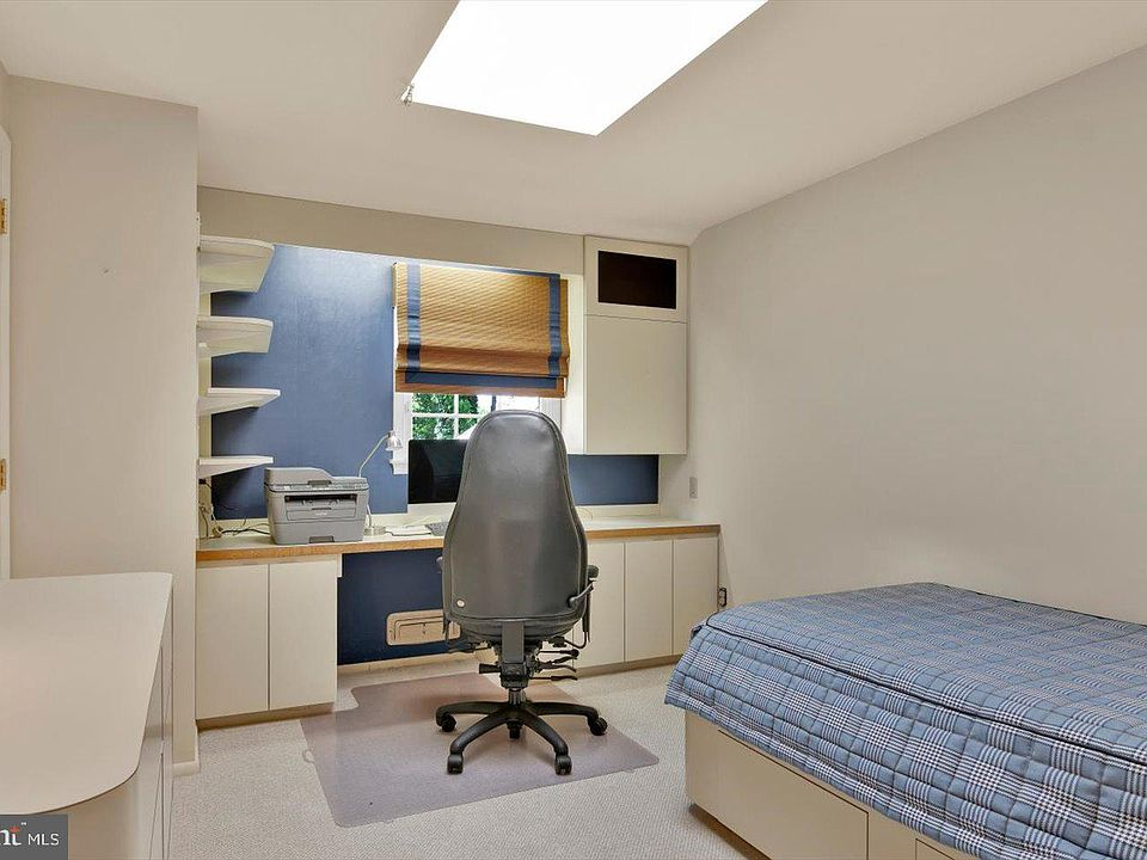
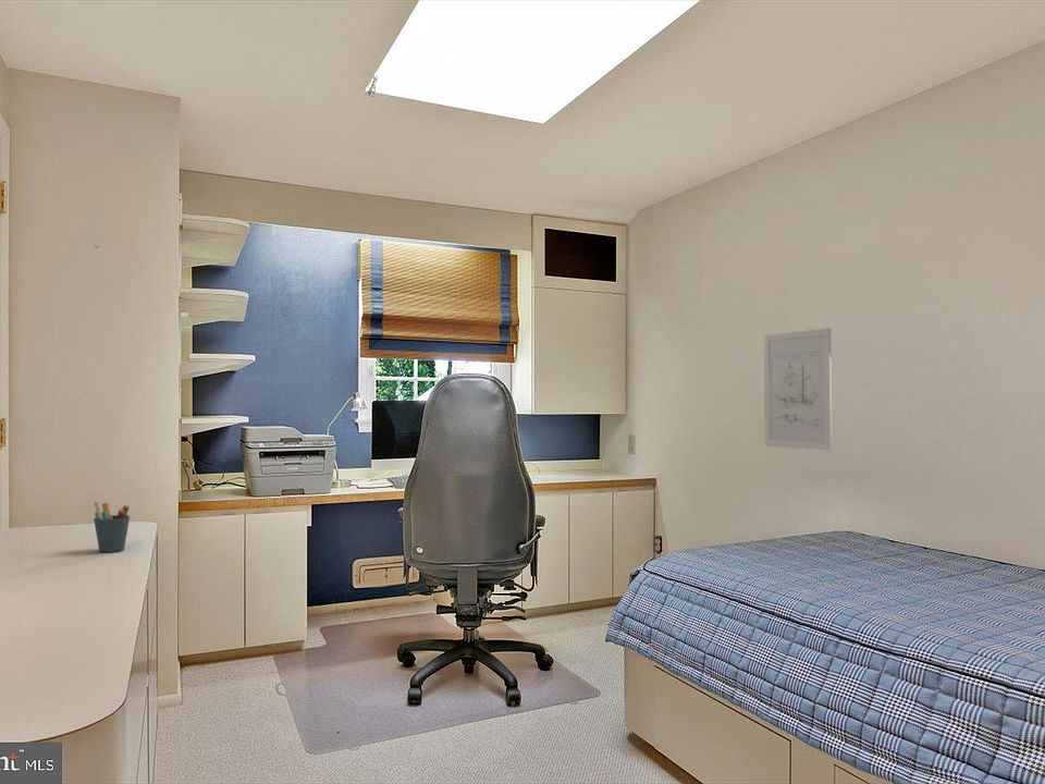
+ wall art (796, 390)
+ pen holder (111, 525)
